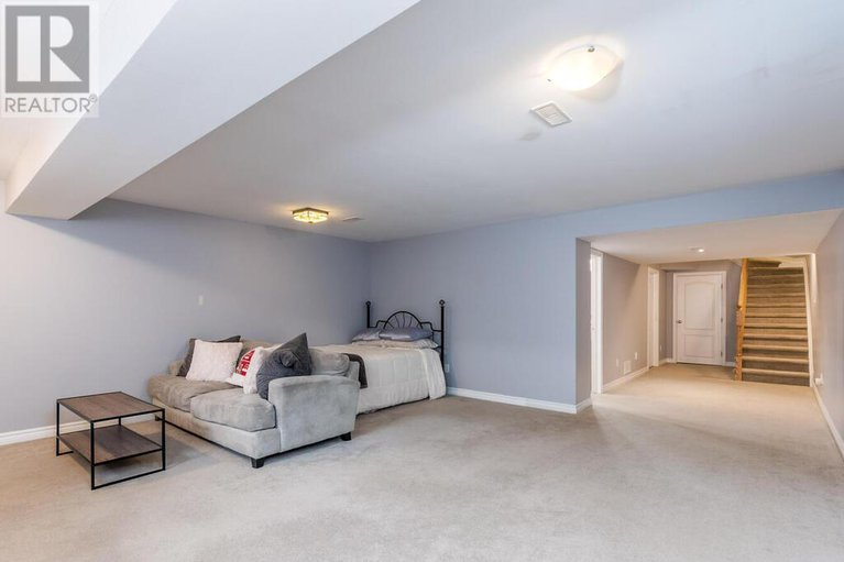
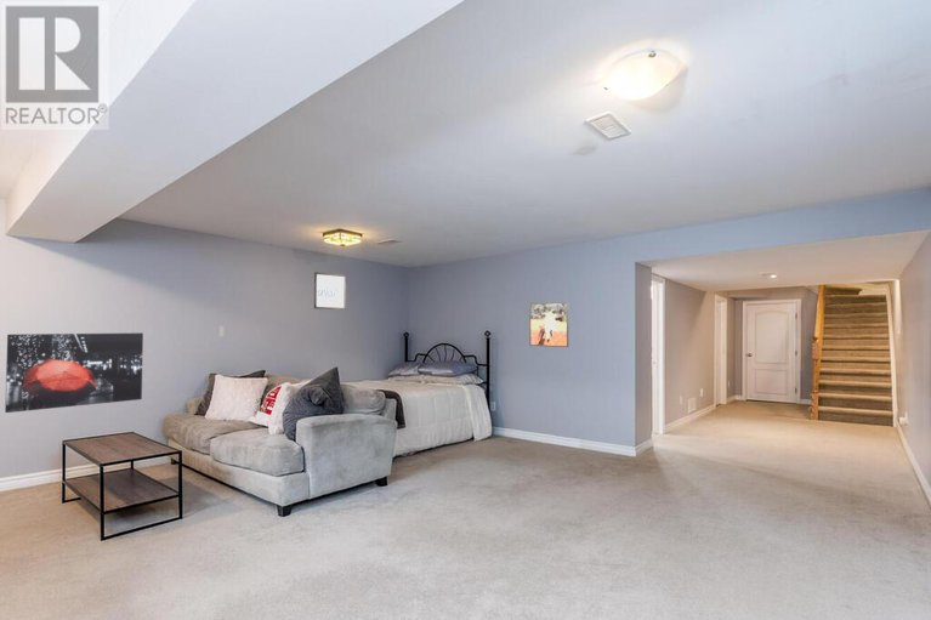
+ wall art (330, 291)
+ wall art (79, 369)
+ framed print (547, 324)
